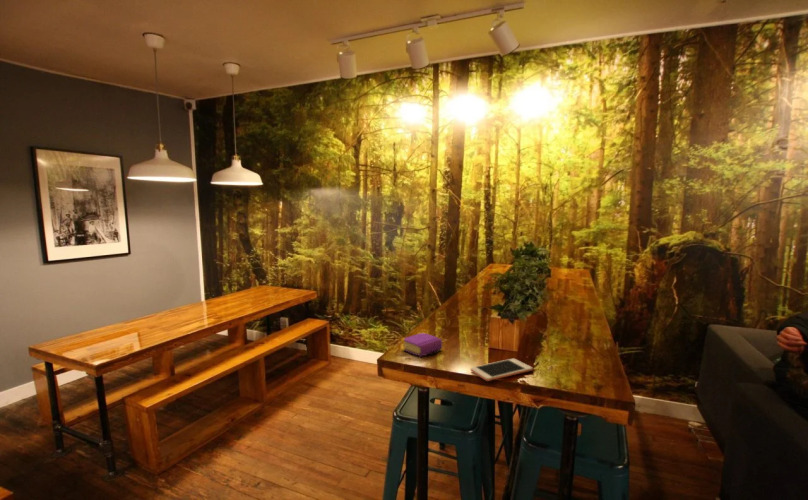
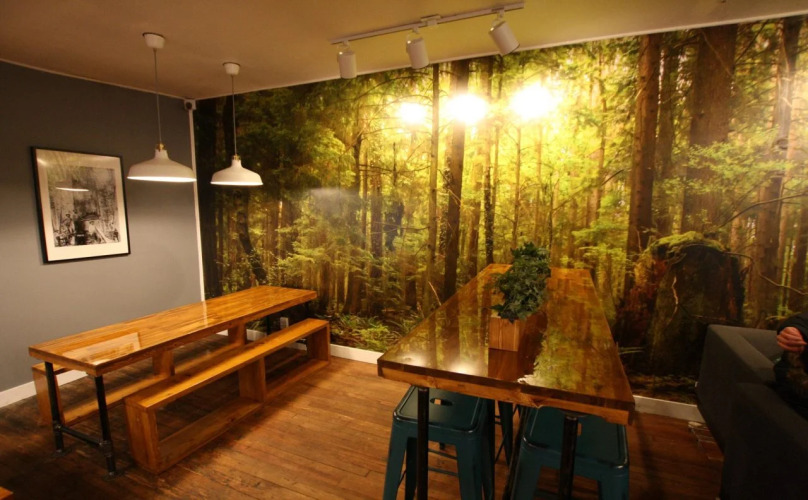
- cell phone (501, 369)
- book (421, 344)
